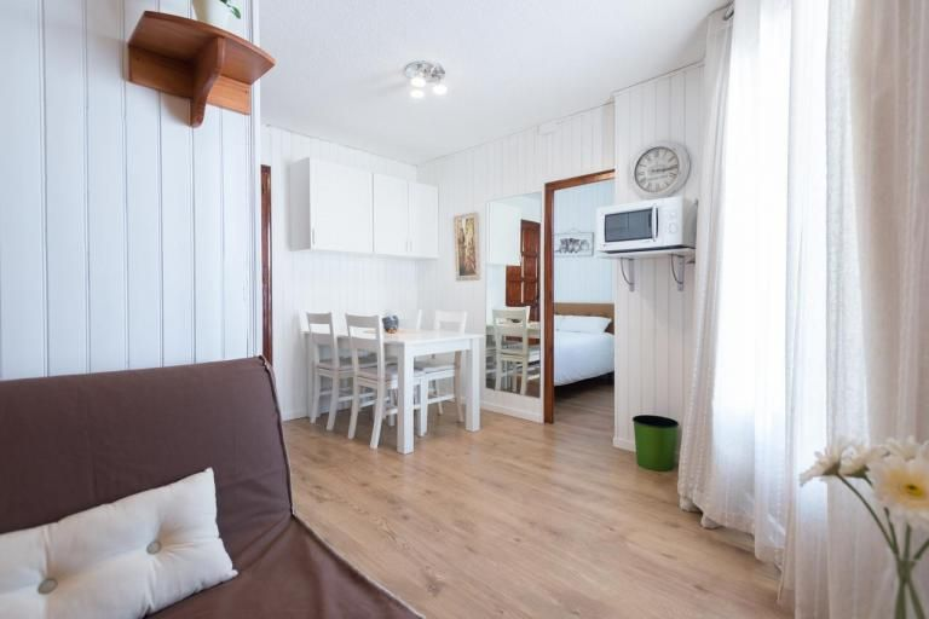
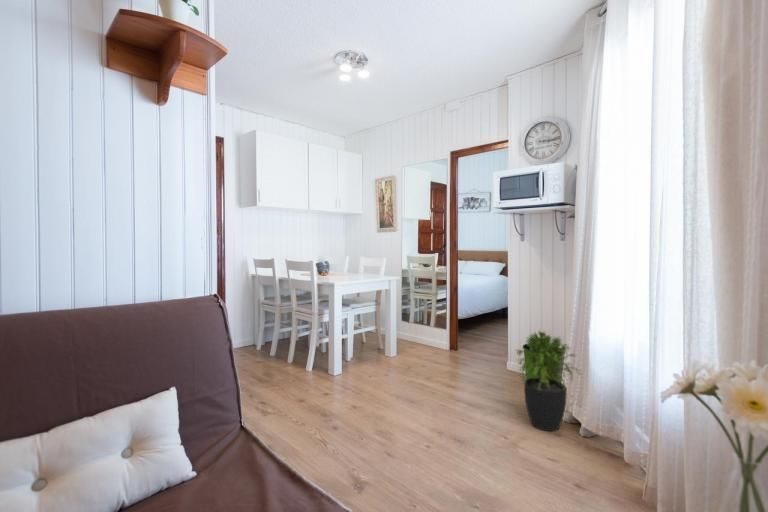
+ potted plant (544, 375)
